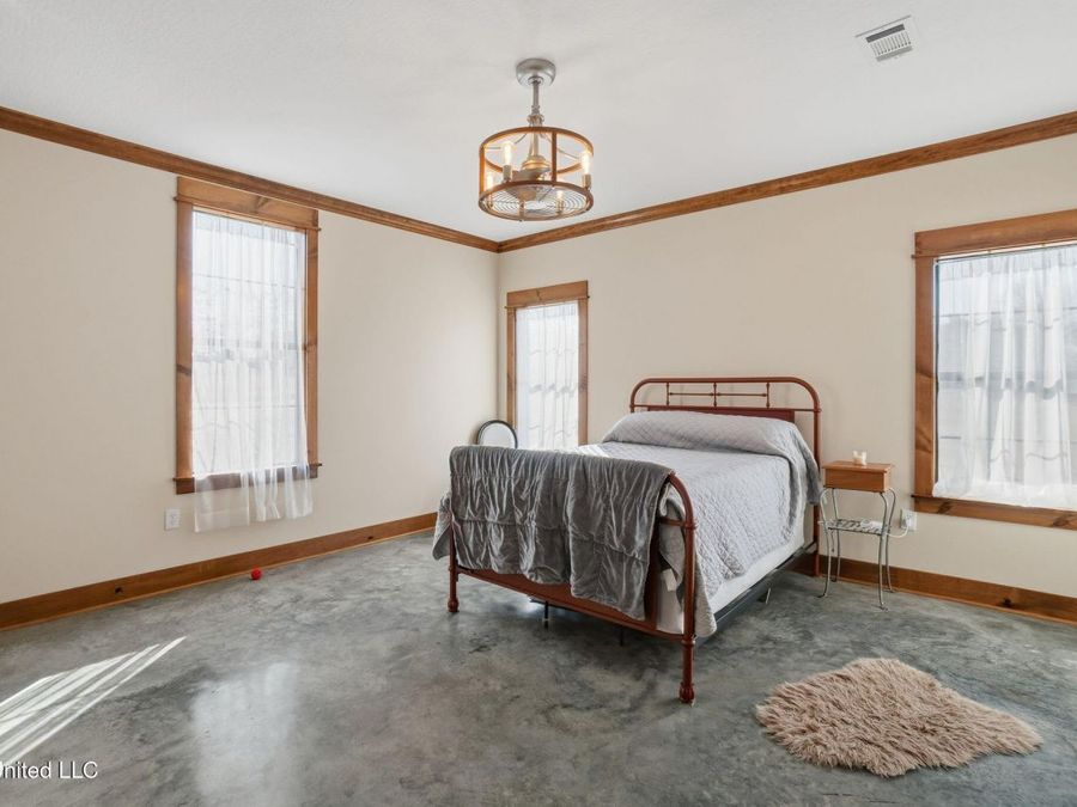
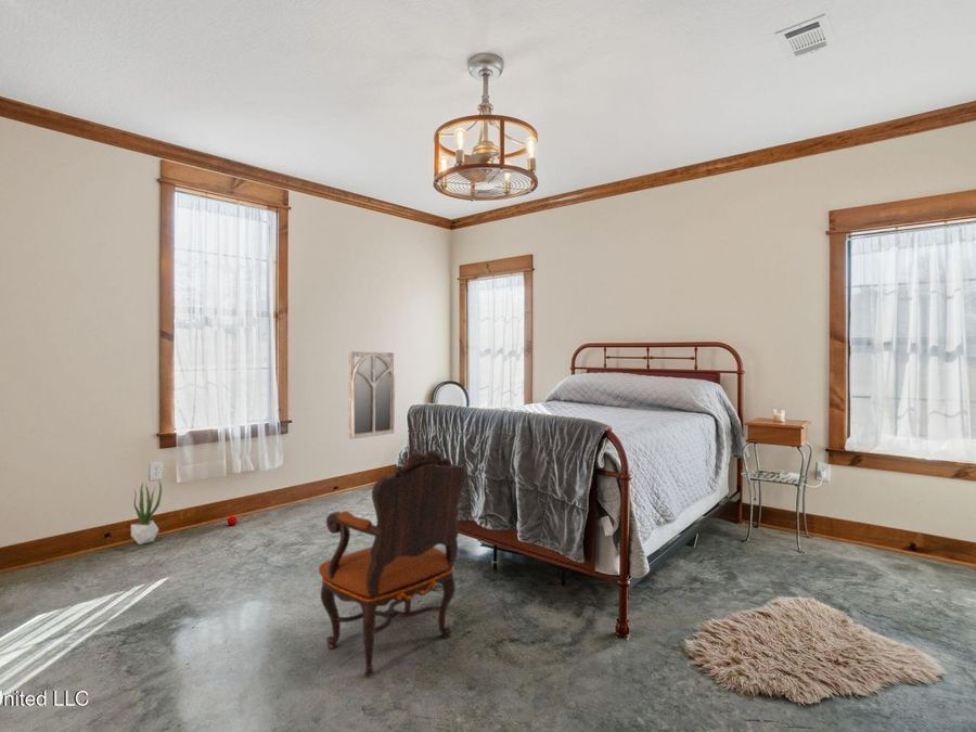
+ home mirror (372, 394)
+ armchair (395, 543)
+ potted plant (147, 512)
